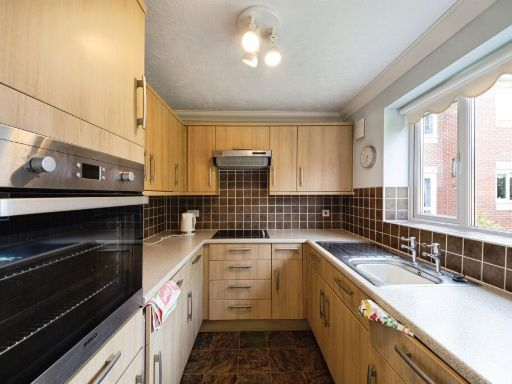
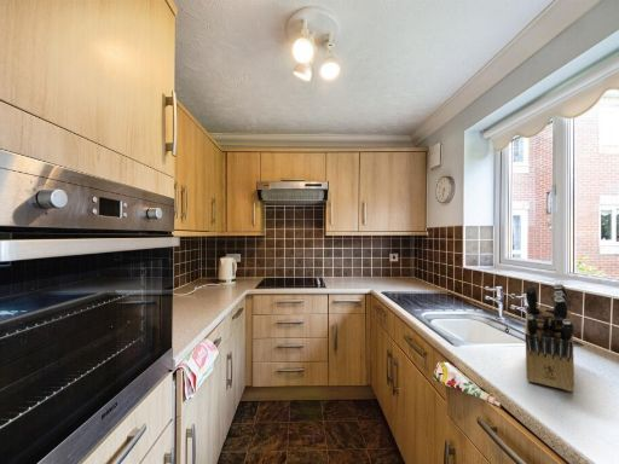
+ knife block (548, 327)
